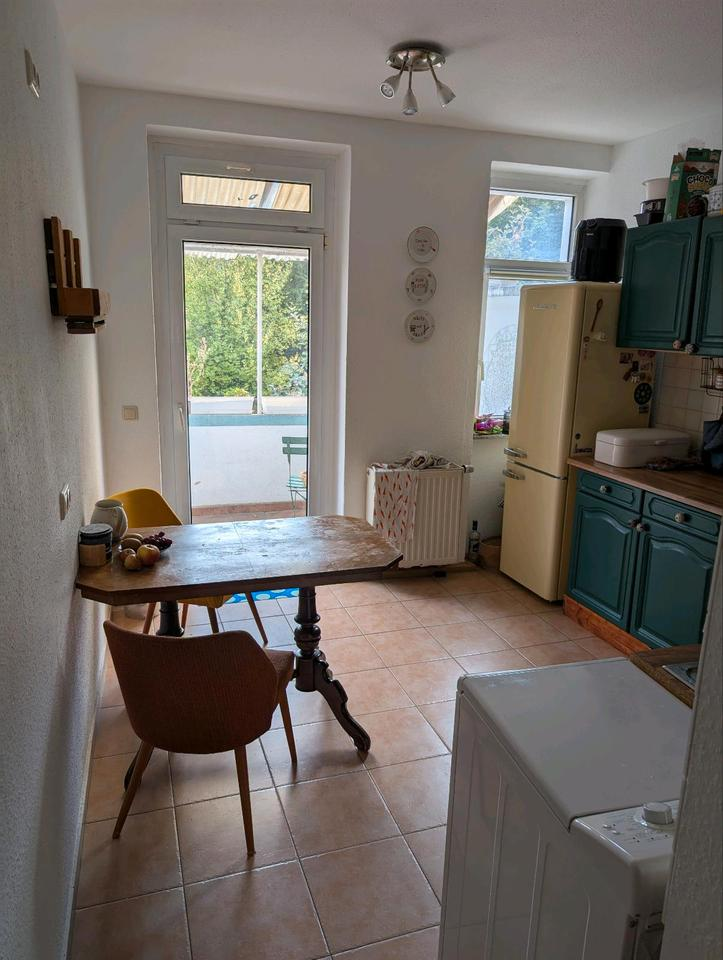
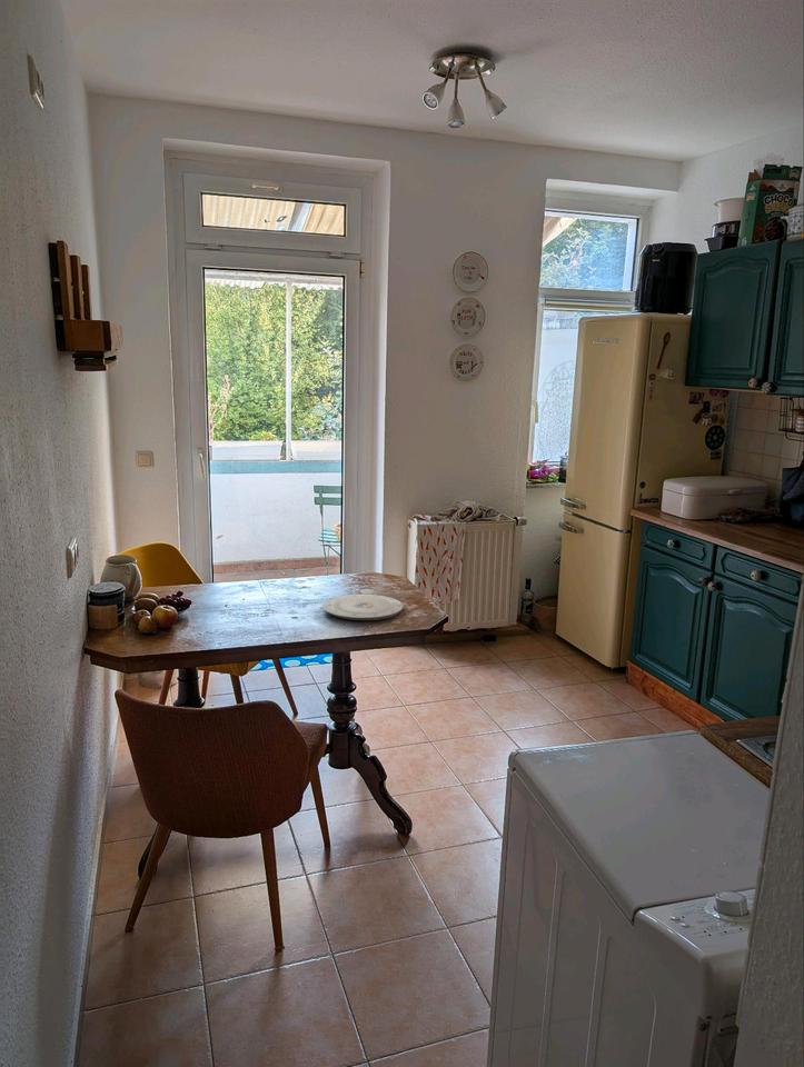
+ plate (363, 607)
